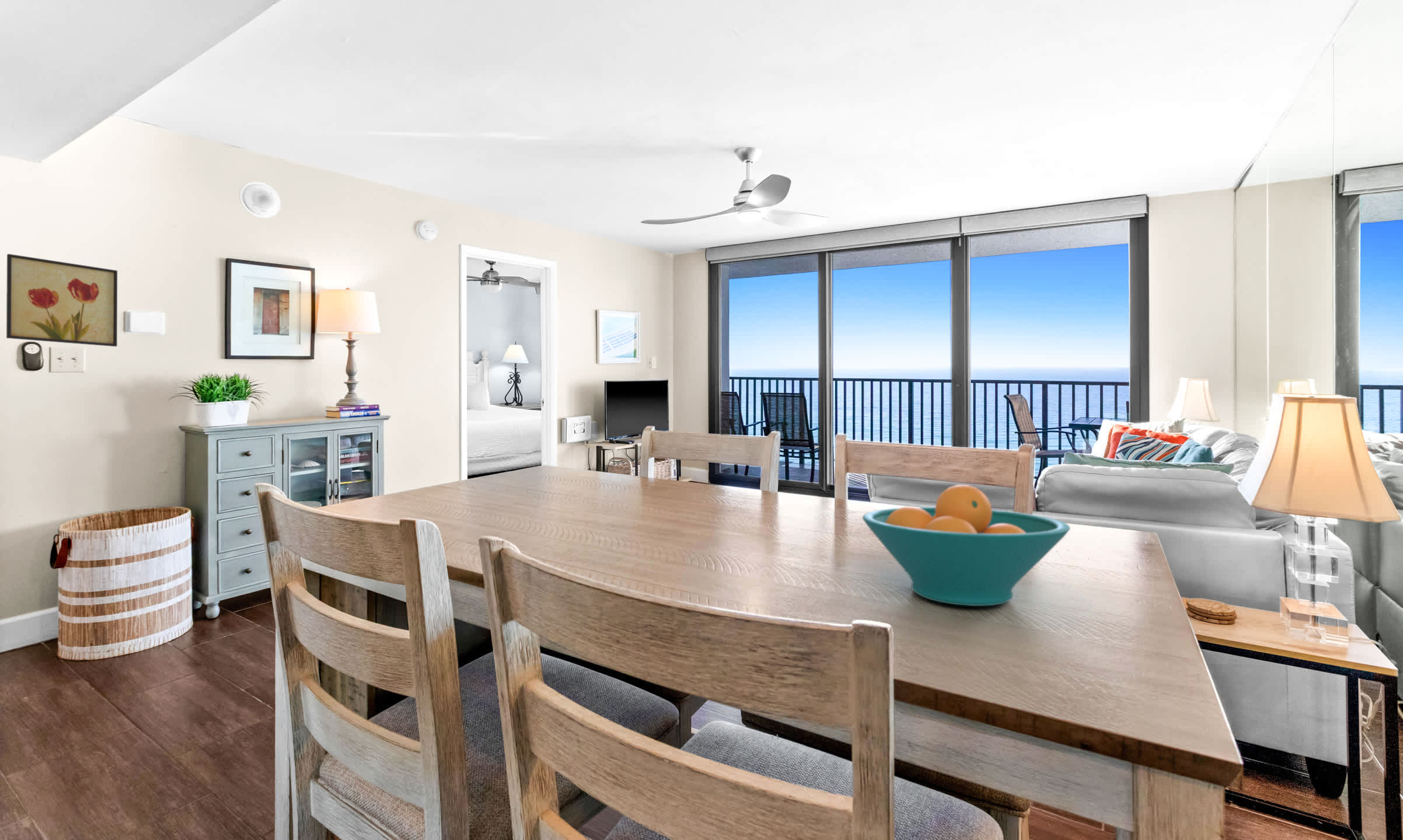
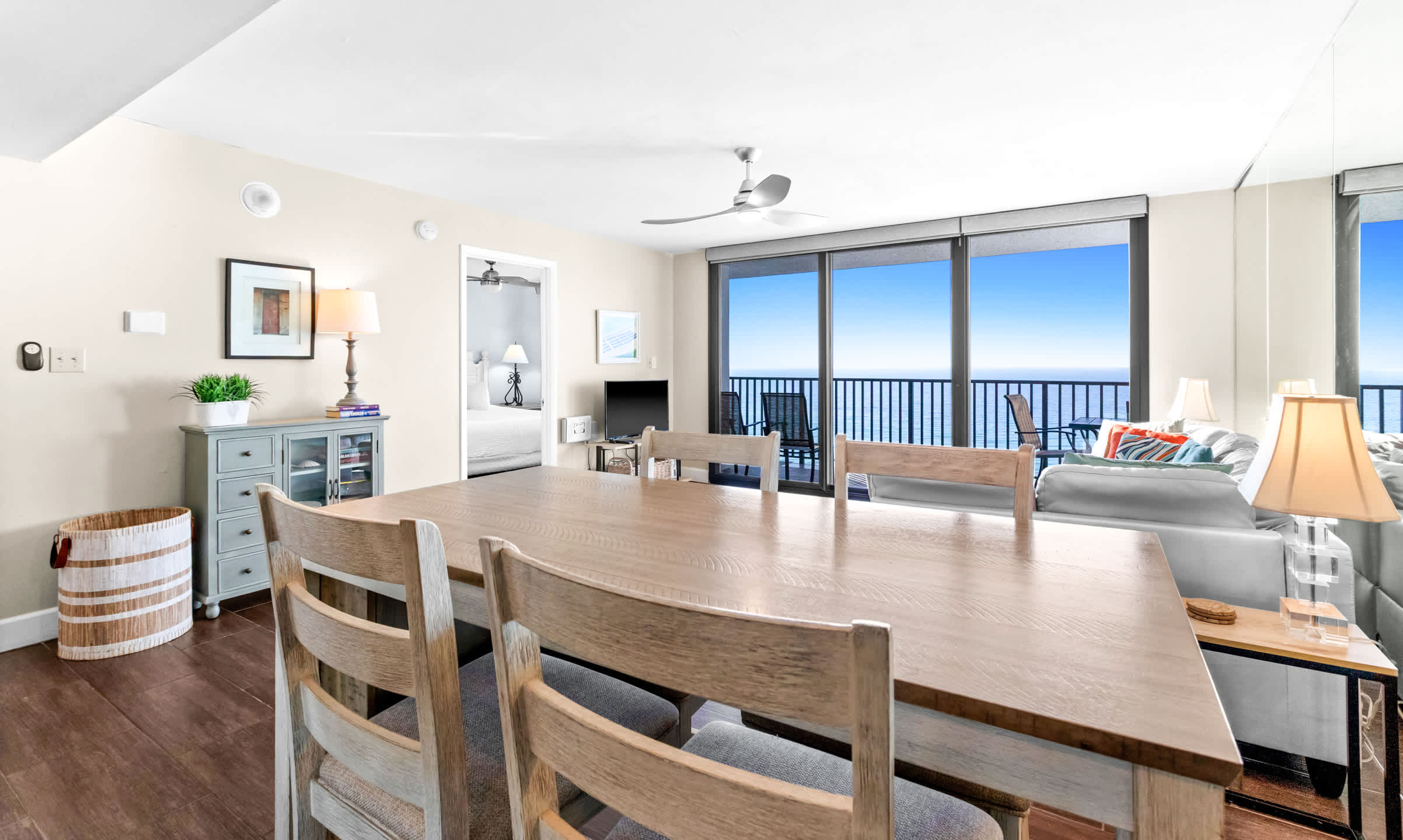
- wall art (64, 303)
- fruit bowl (961, 540)
